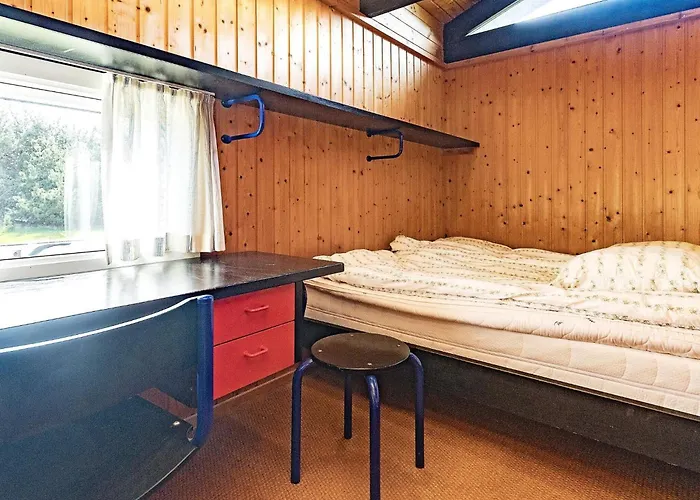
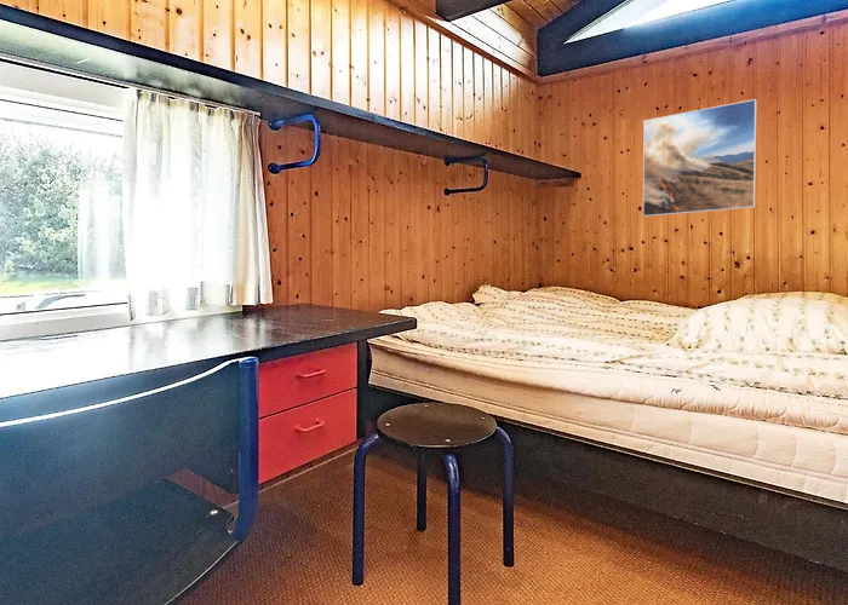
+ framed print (695, 161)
